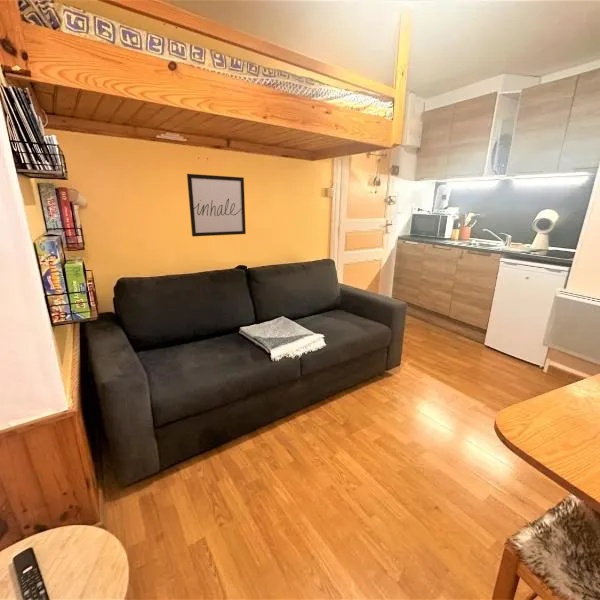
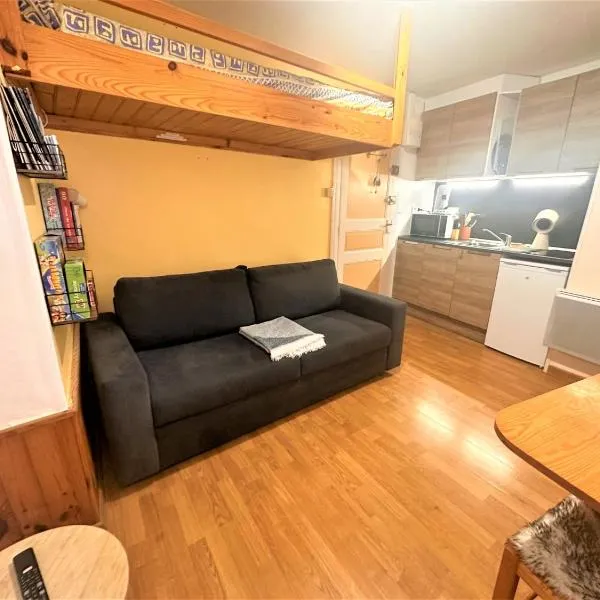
- wall art (218, 206)
